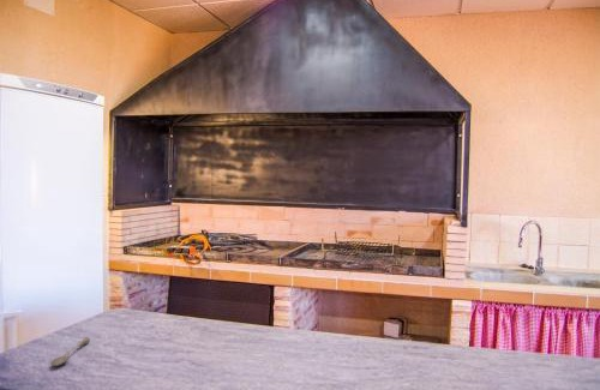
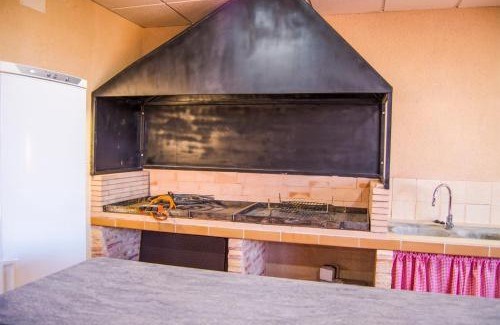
- soupspoon (71, 350)
